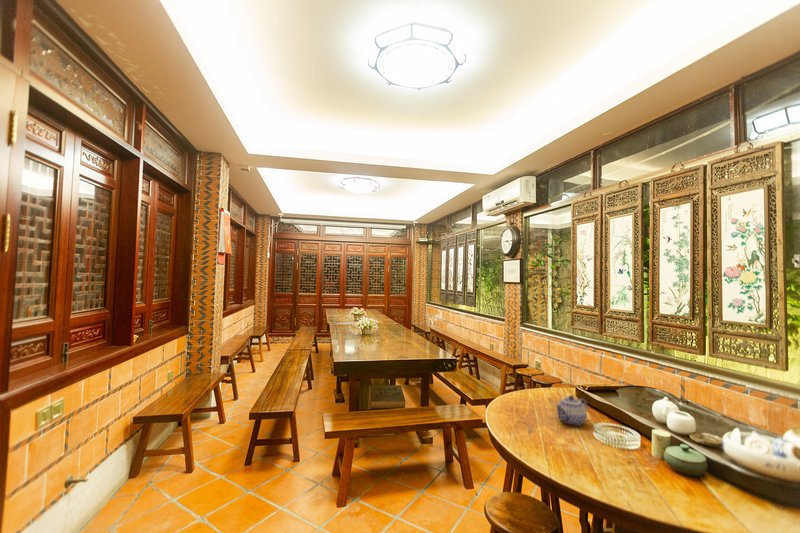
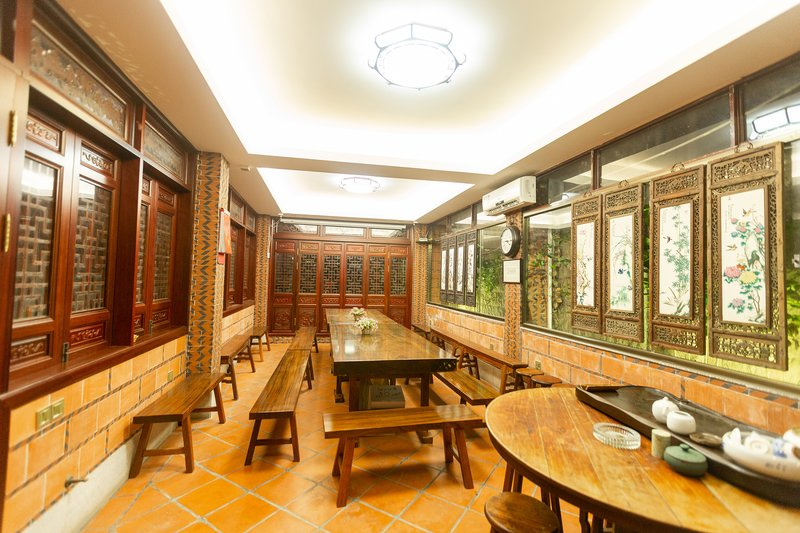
- teapot (571, 408)
